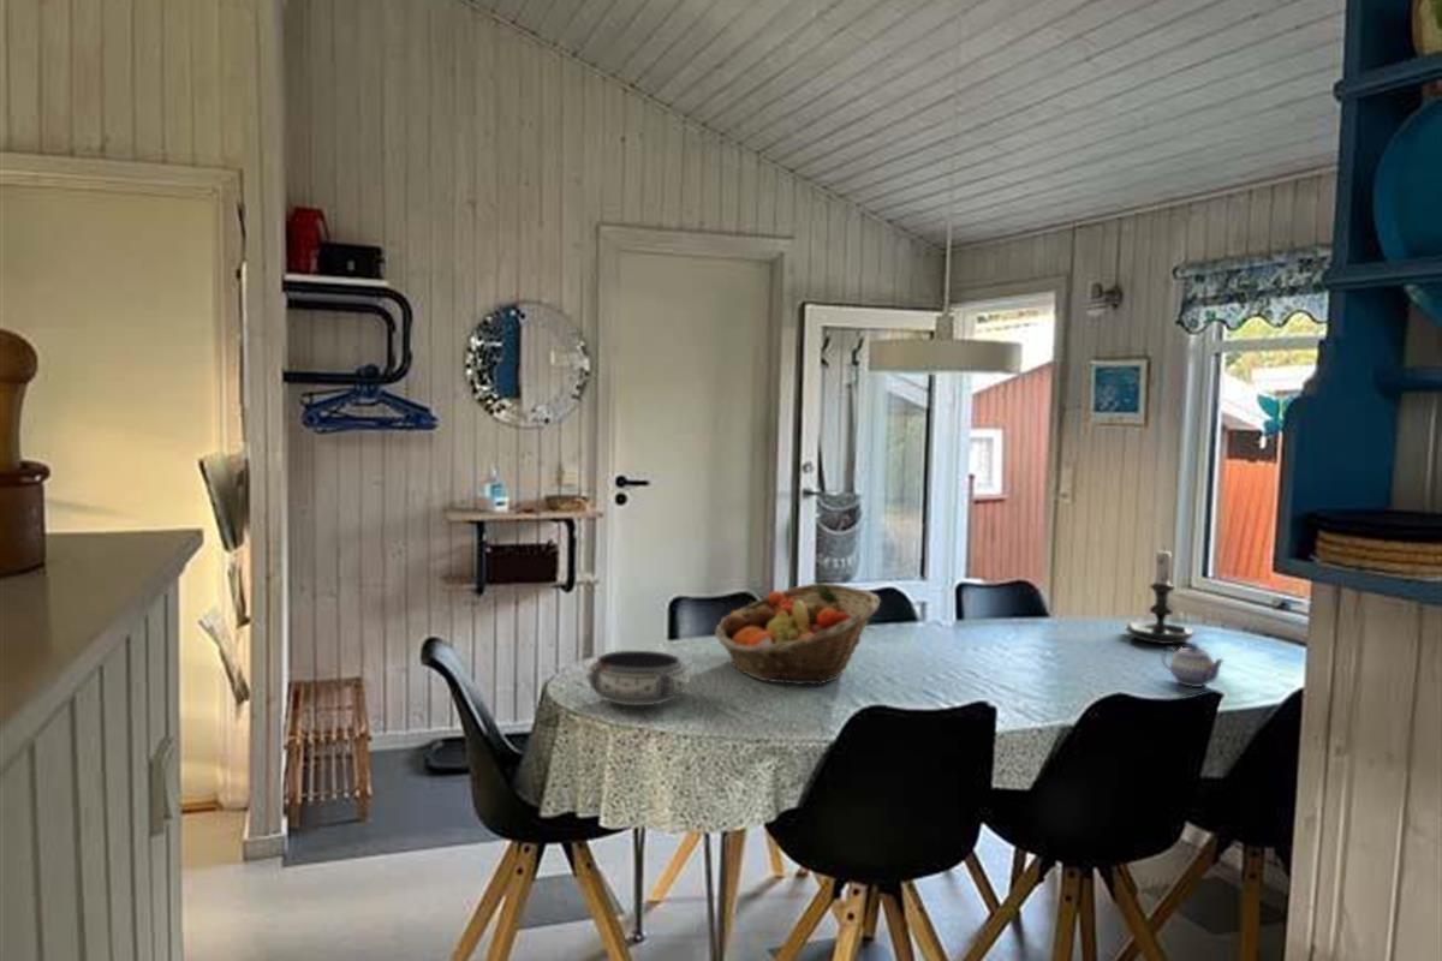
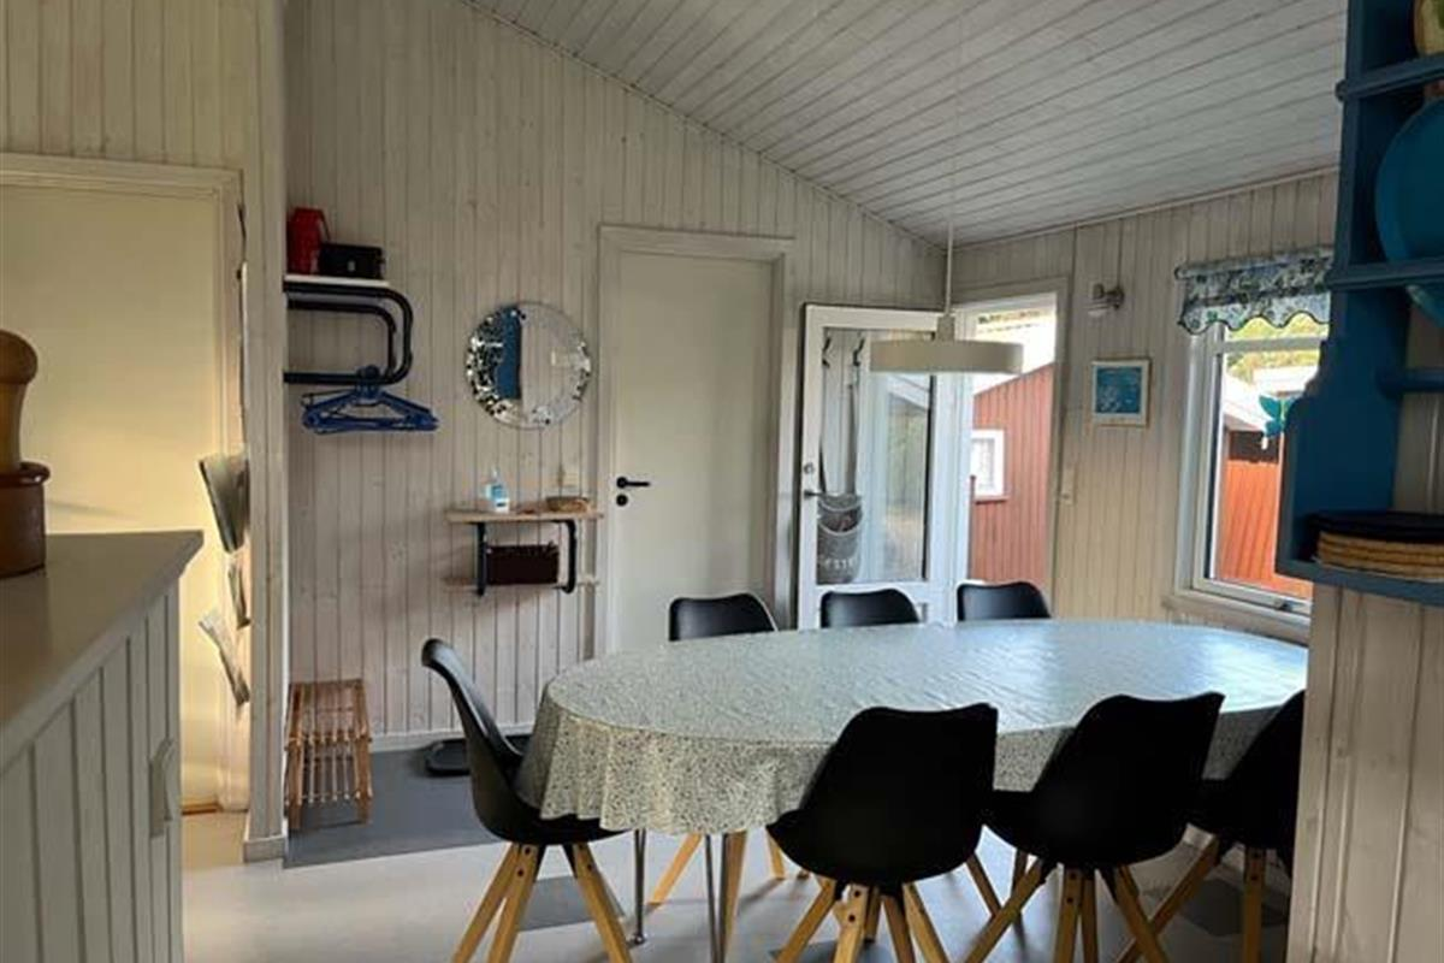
- fruit basket (796, 629)
- teapot (1192, 663)
- bowl (637, 680)
- candle holder (1160, 592)
